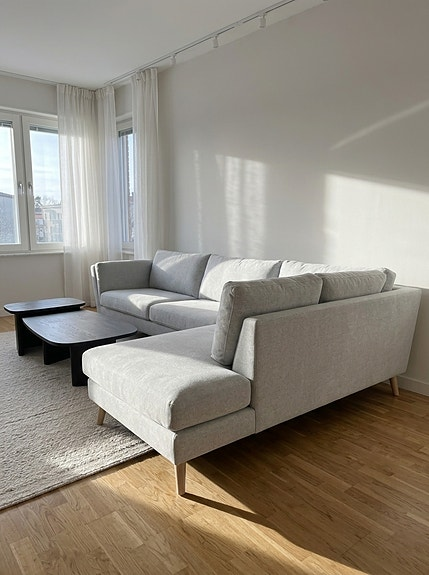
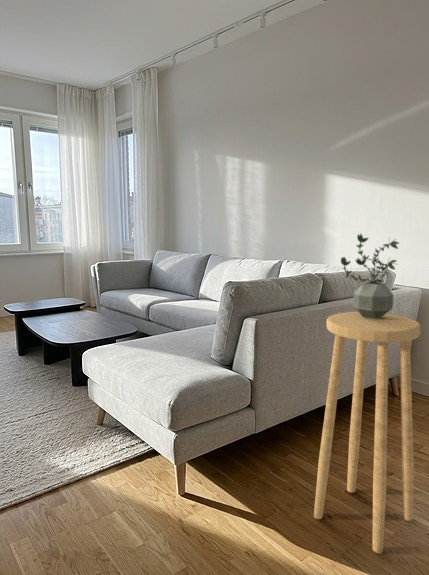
+ stool (360, 422)
+ potted plant (370, 273)
